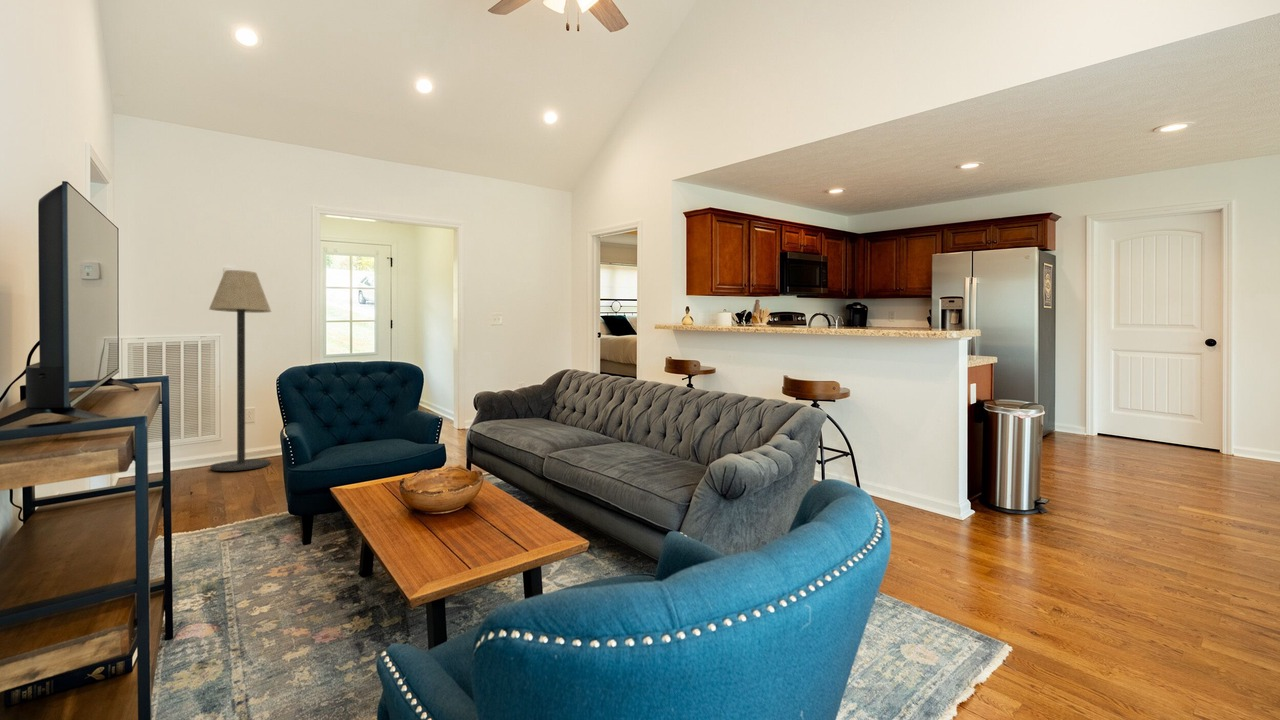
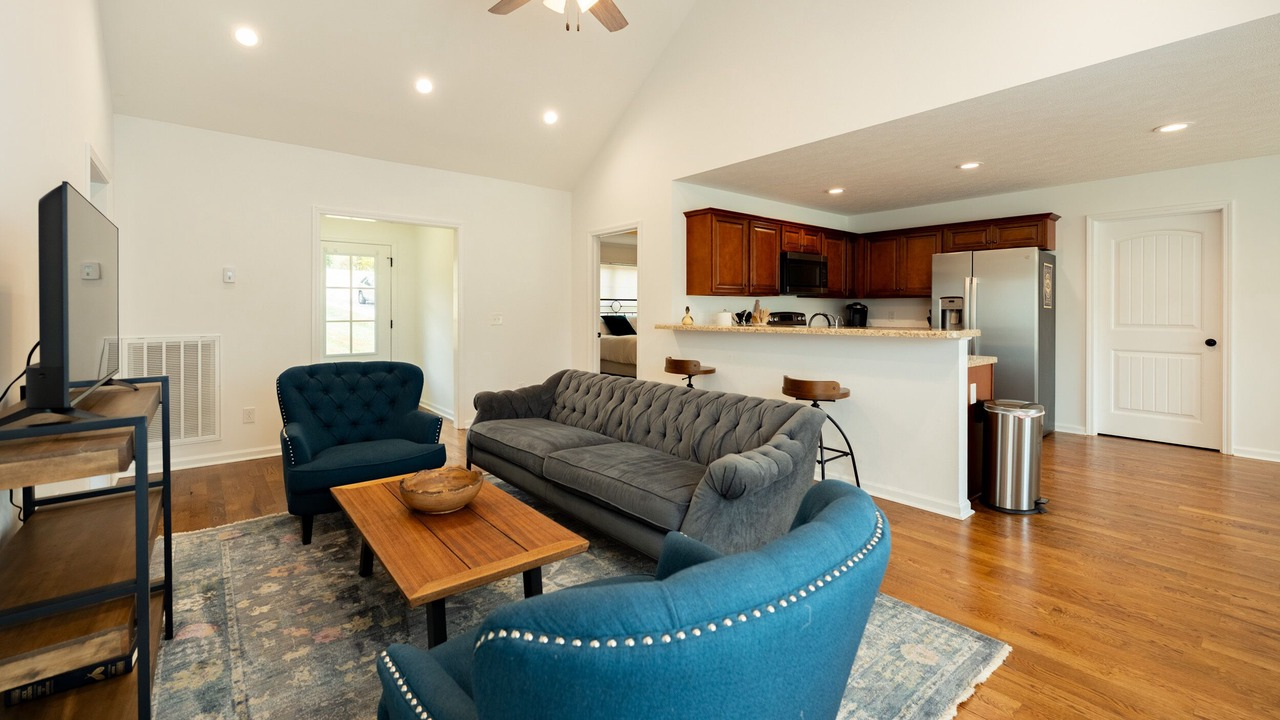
- floor lamp (241, 369)
